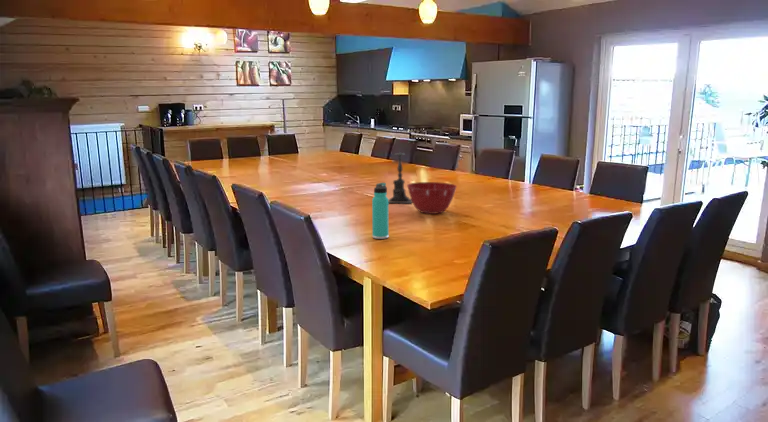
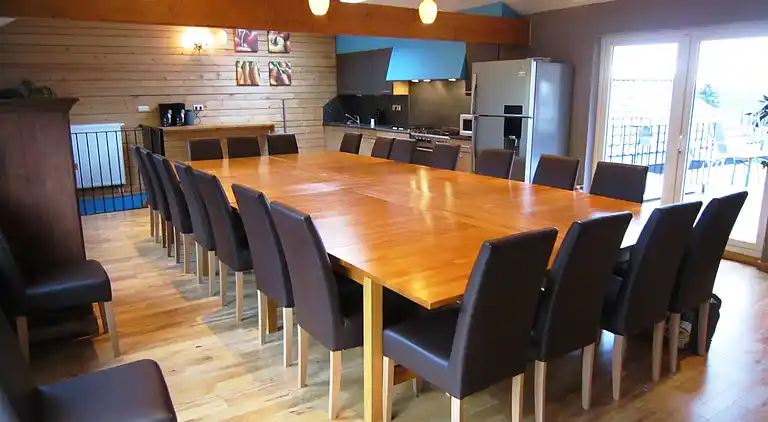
- mixing bowl (431, 198)
- candle holder (400, 173)
- thermos bottle (380, 210)
